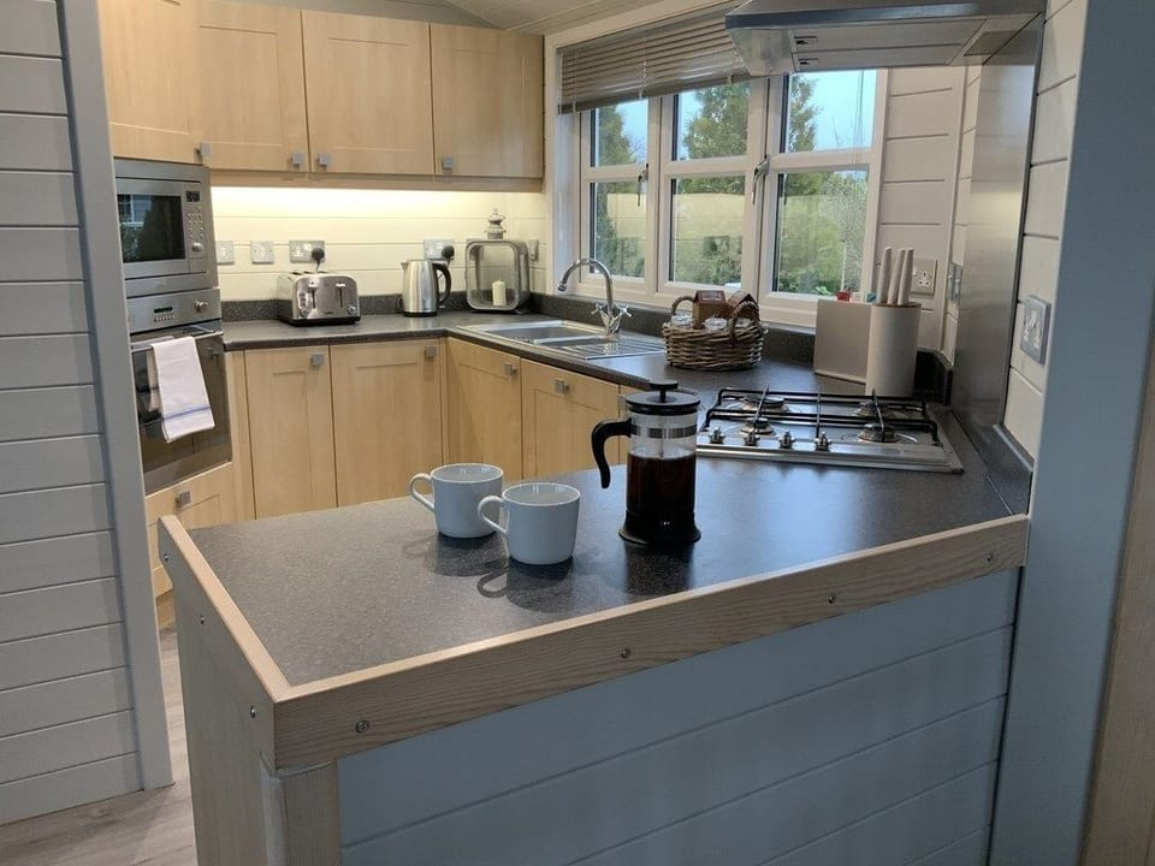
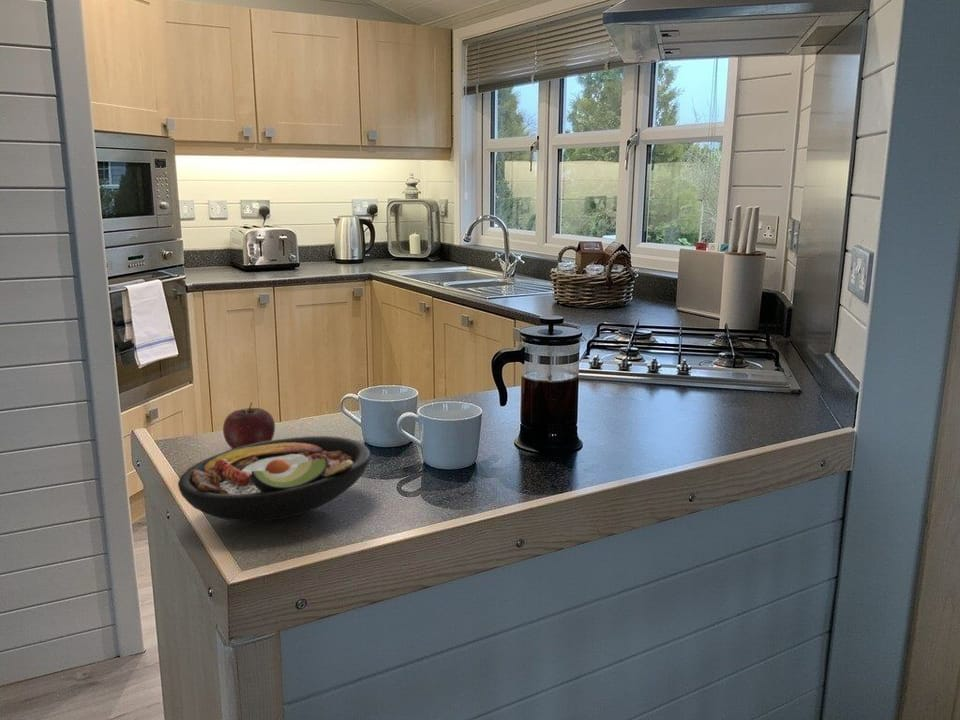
+ apple (249, 427)
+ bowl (279, 482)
